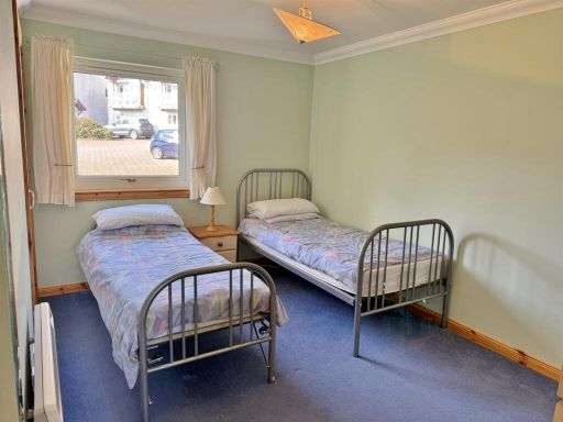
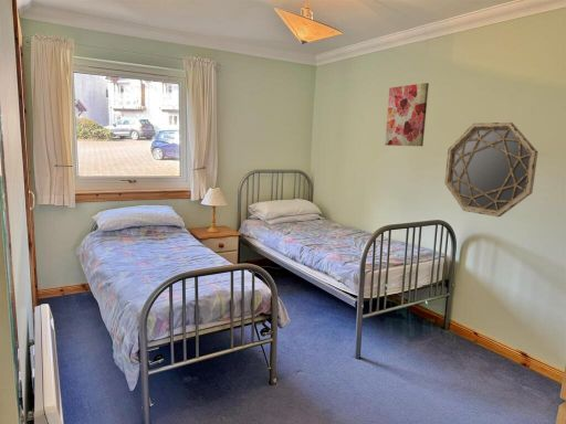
+ wall art (405, 116)
+ home mirror (486, 169)
